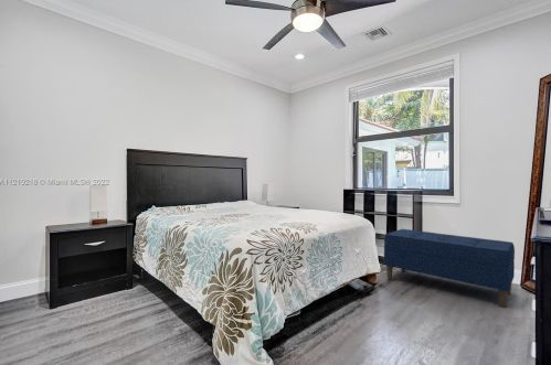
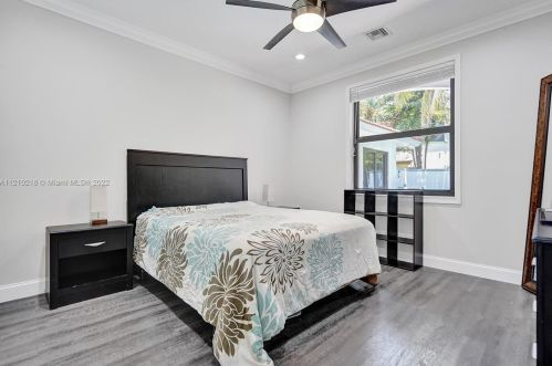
- bench (444, 261)
